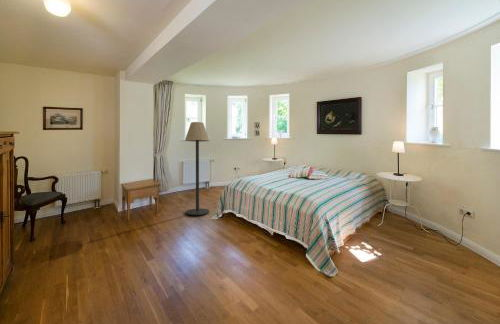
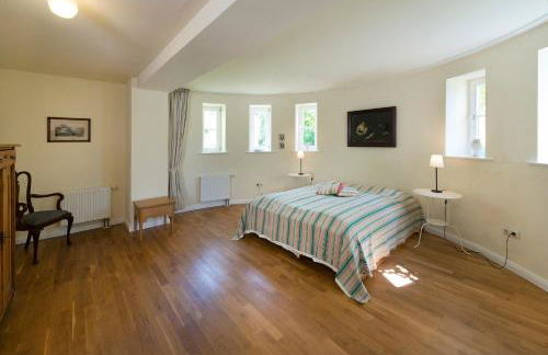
- floor lamp (197, 167)
